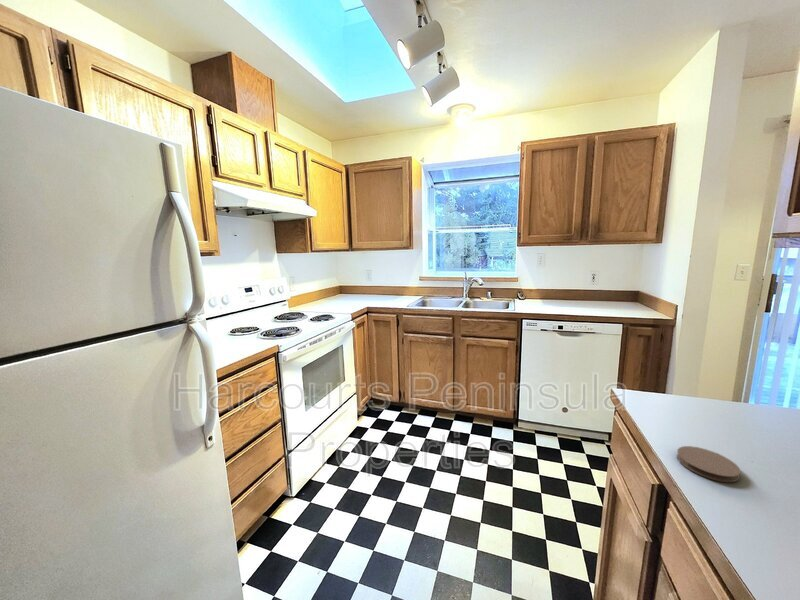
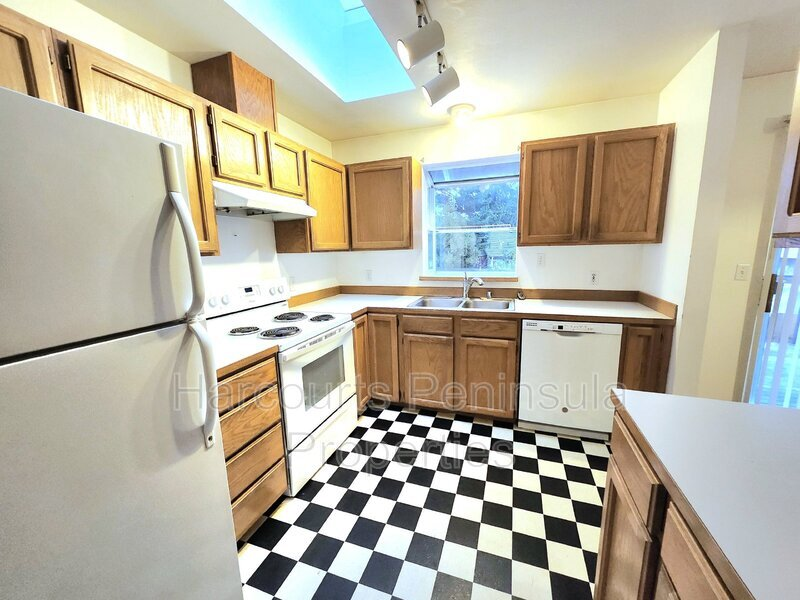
- coaster (707, 462)
